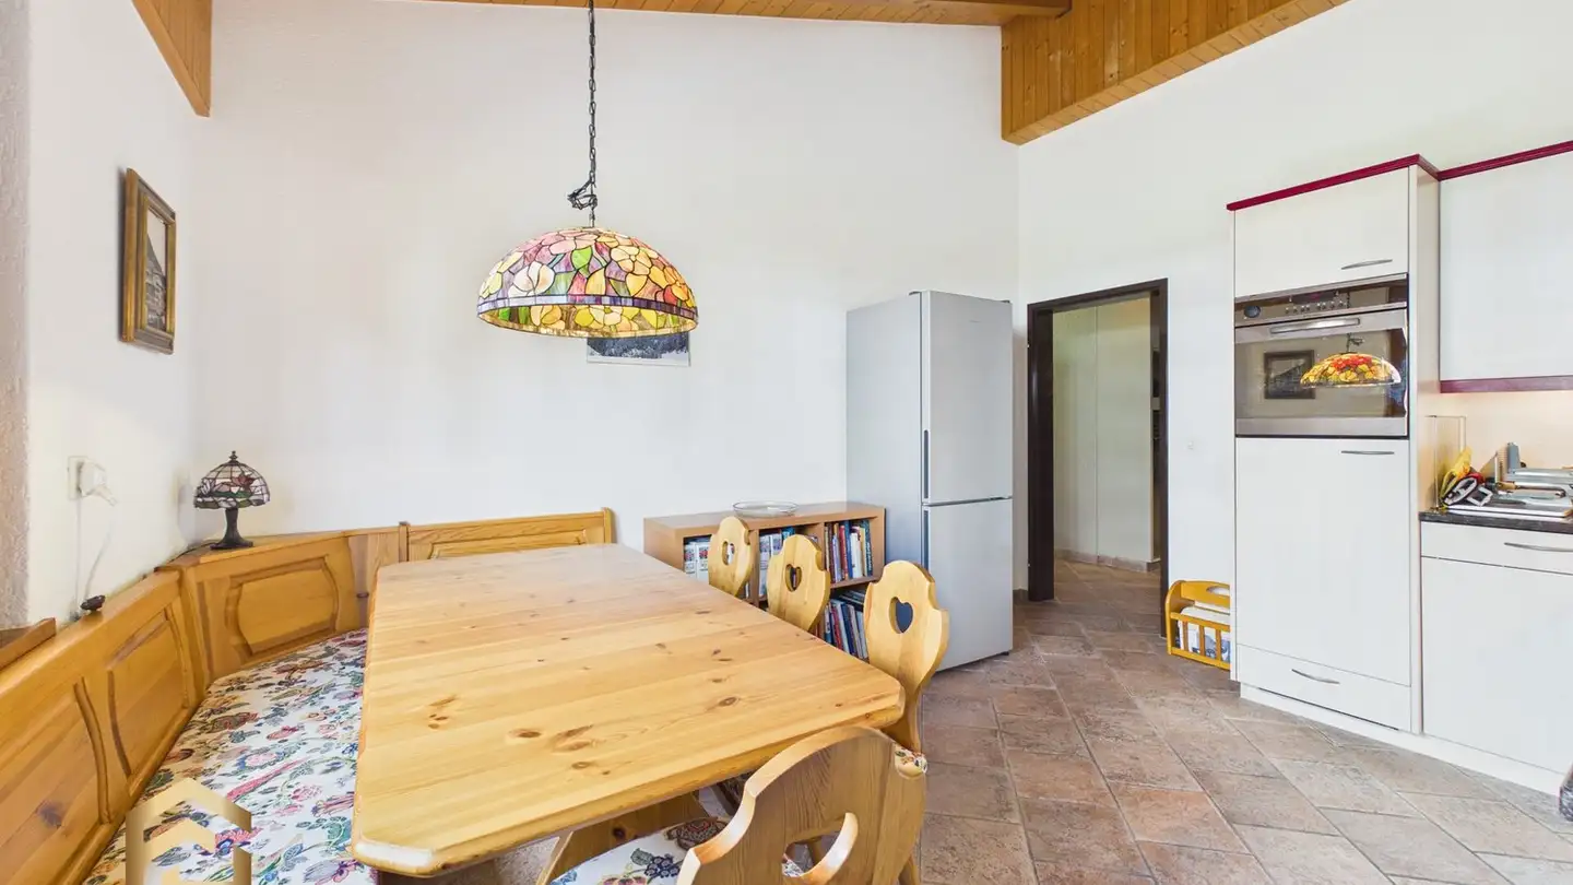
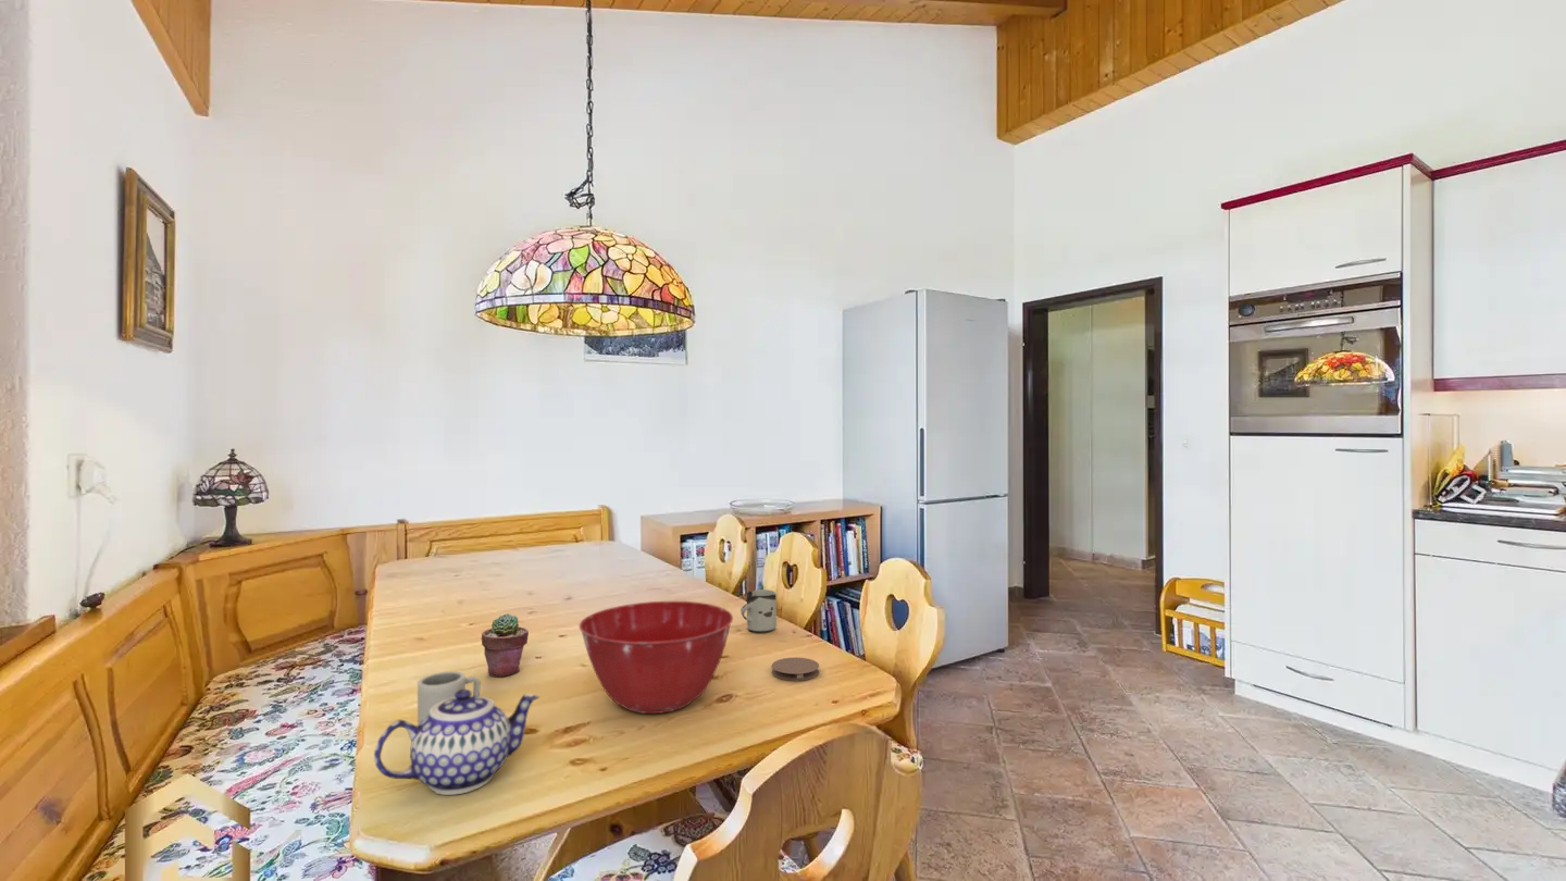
+ mixing bowl (658, 658)
+ potted succulent (505, 643)
+ coaster (795, 668)
+ cup (757, 611)
+ teapot (462, 734)
+ cup (448, 698)
